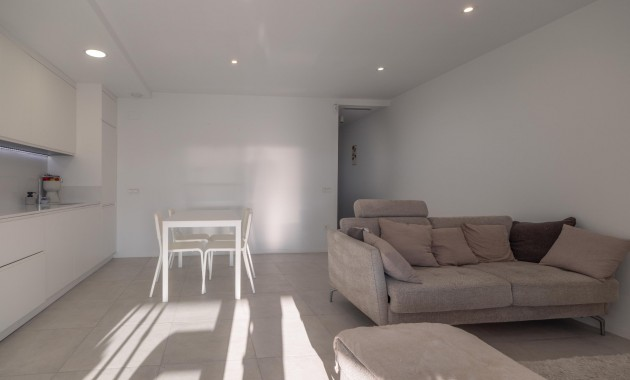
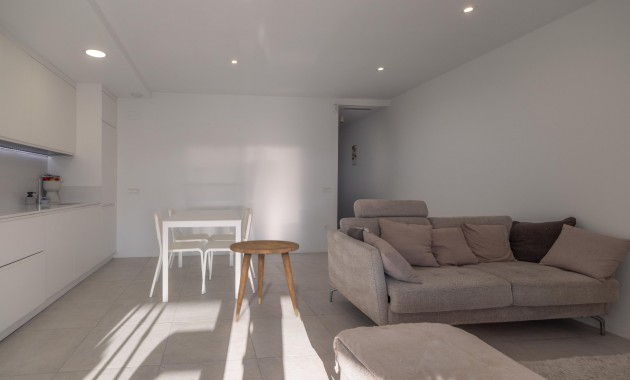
+ side table (262, 279)
